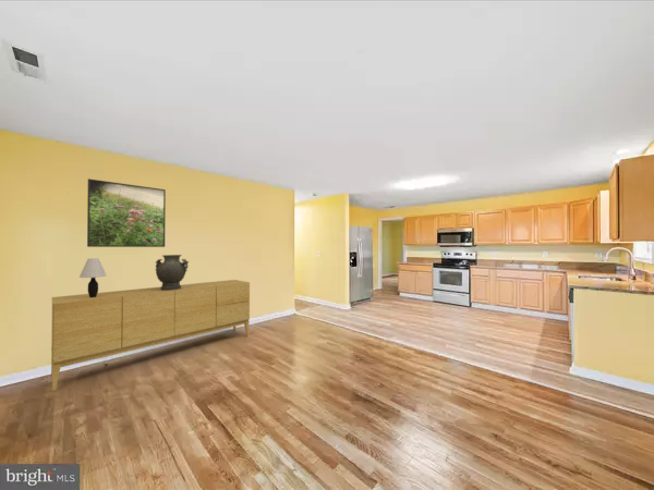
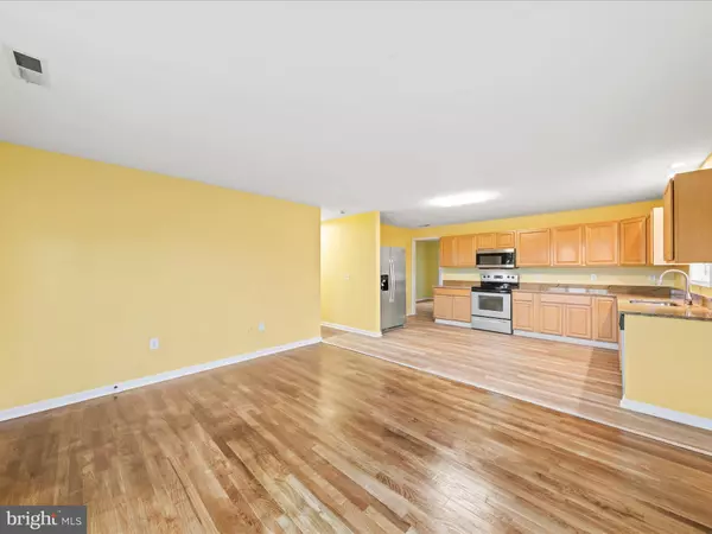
- table lamp (93, 277)
- decorative urn (171, 271)
- sideboard (168, 320)
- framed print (129, 216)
